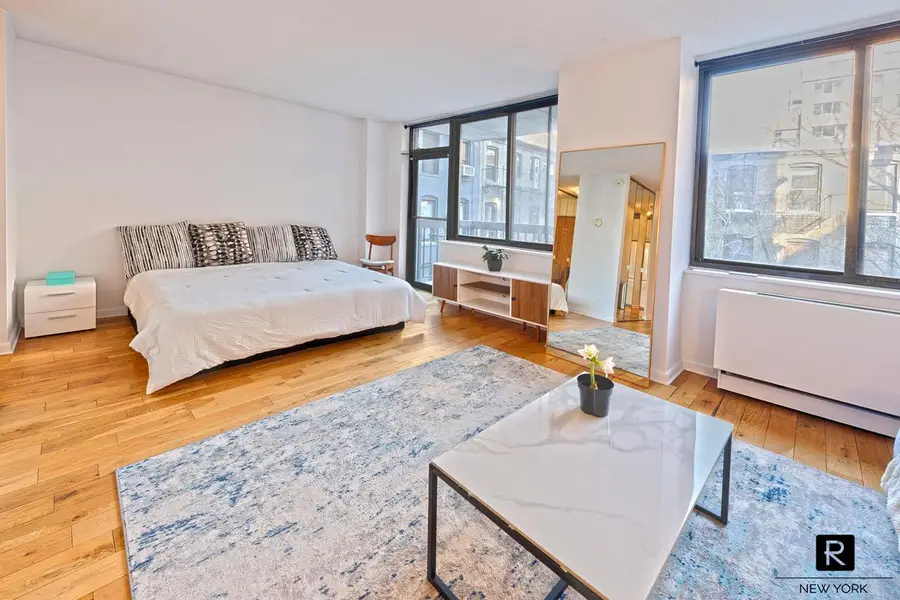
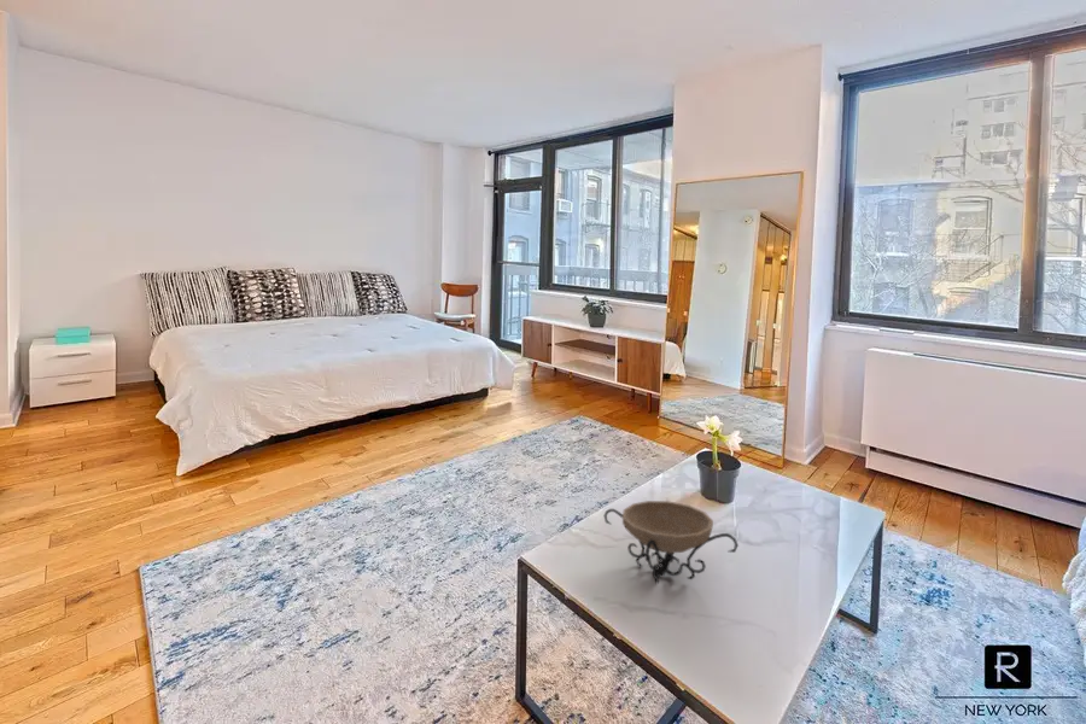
+ decorative bowl (665, 544)
